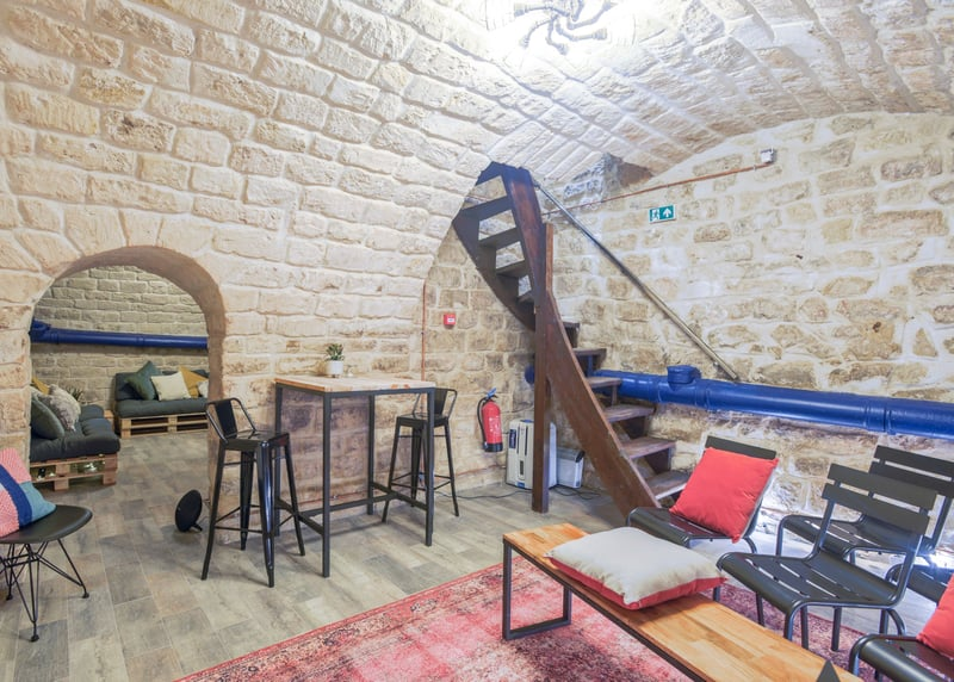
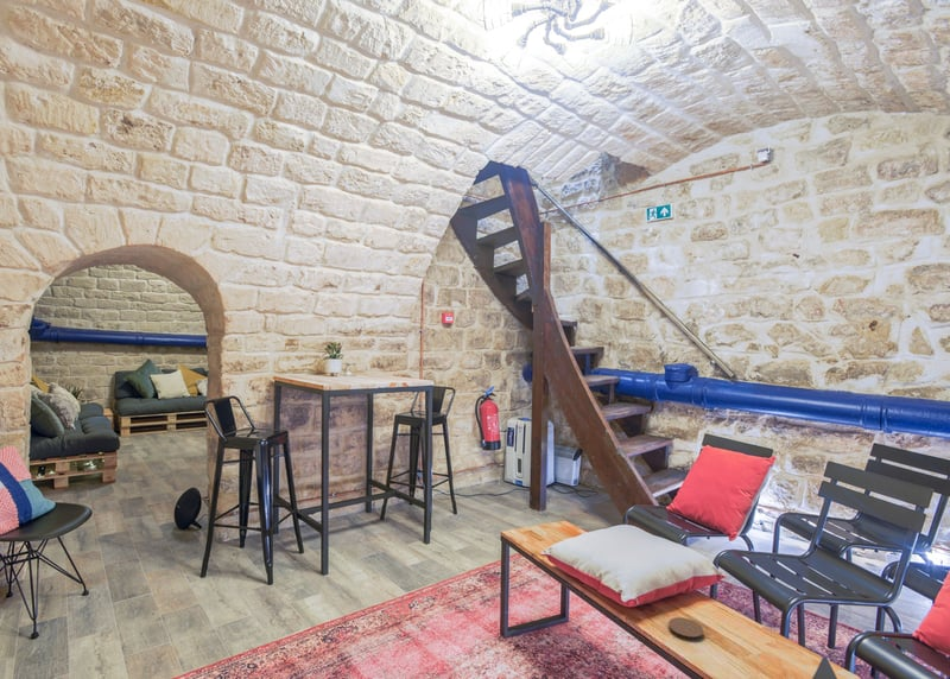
+ coaster (685, 628)
